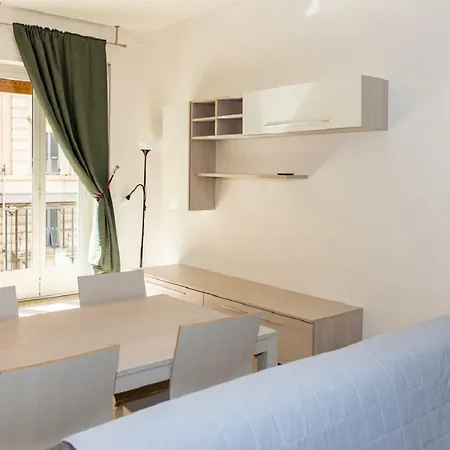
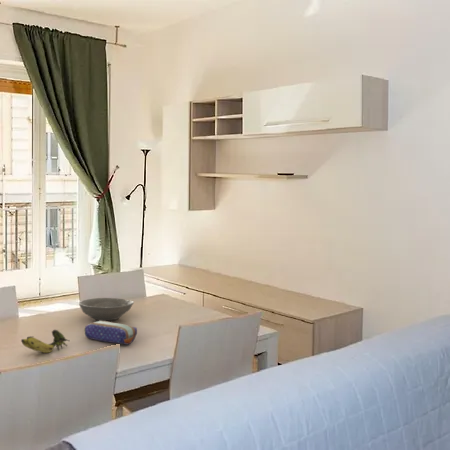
+ banana (43, 342)
+ pencil case (110, 332)
+ bowl (106, 310)
